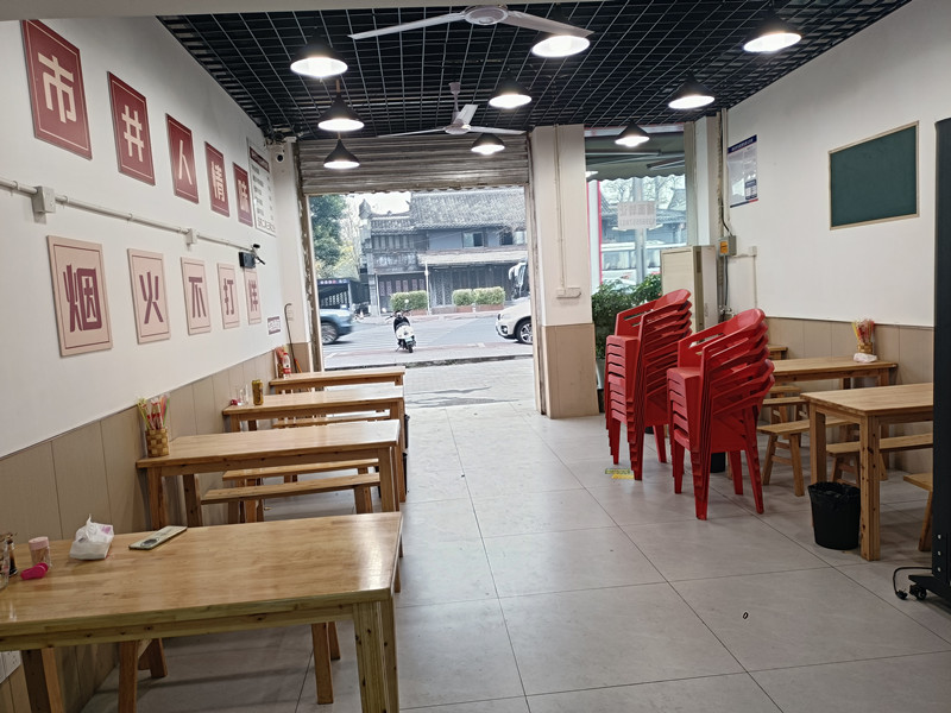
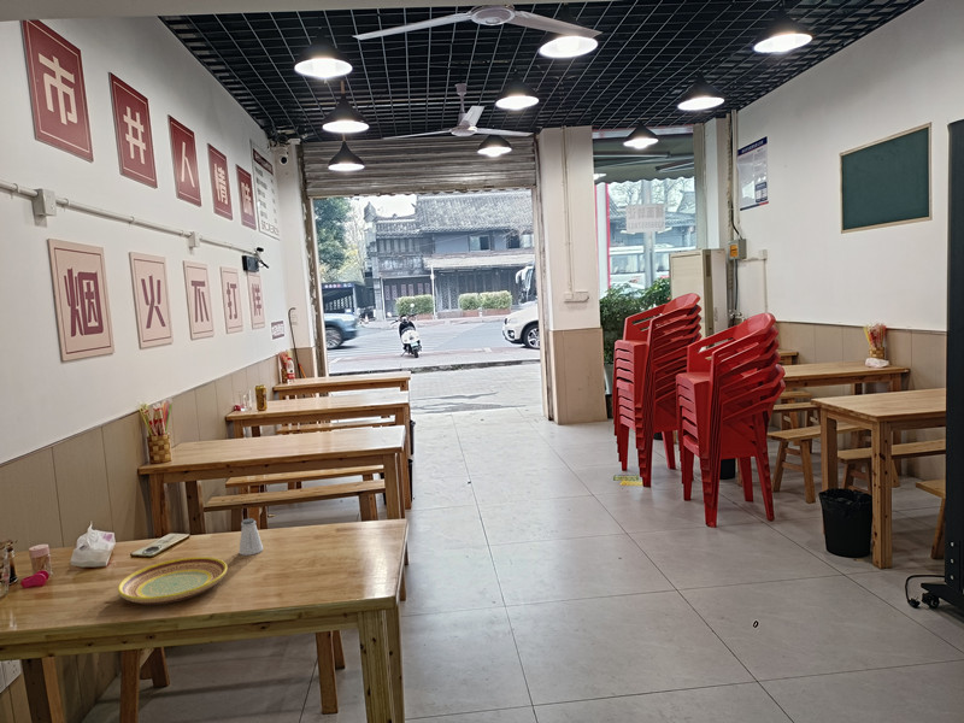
+ saltshaker (249, 535)
+ plate (174, 582)
